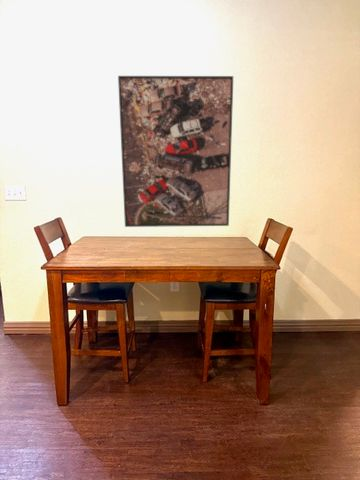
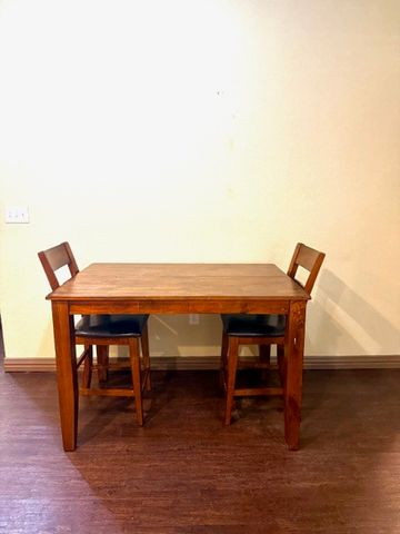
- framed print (176, 155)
